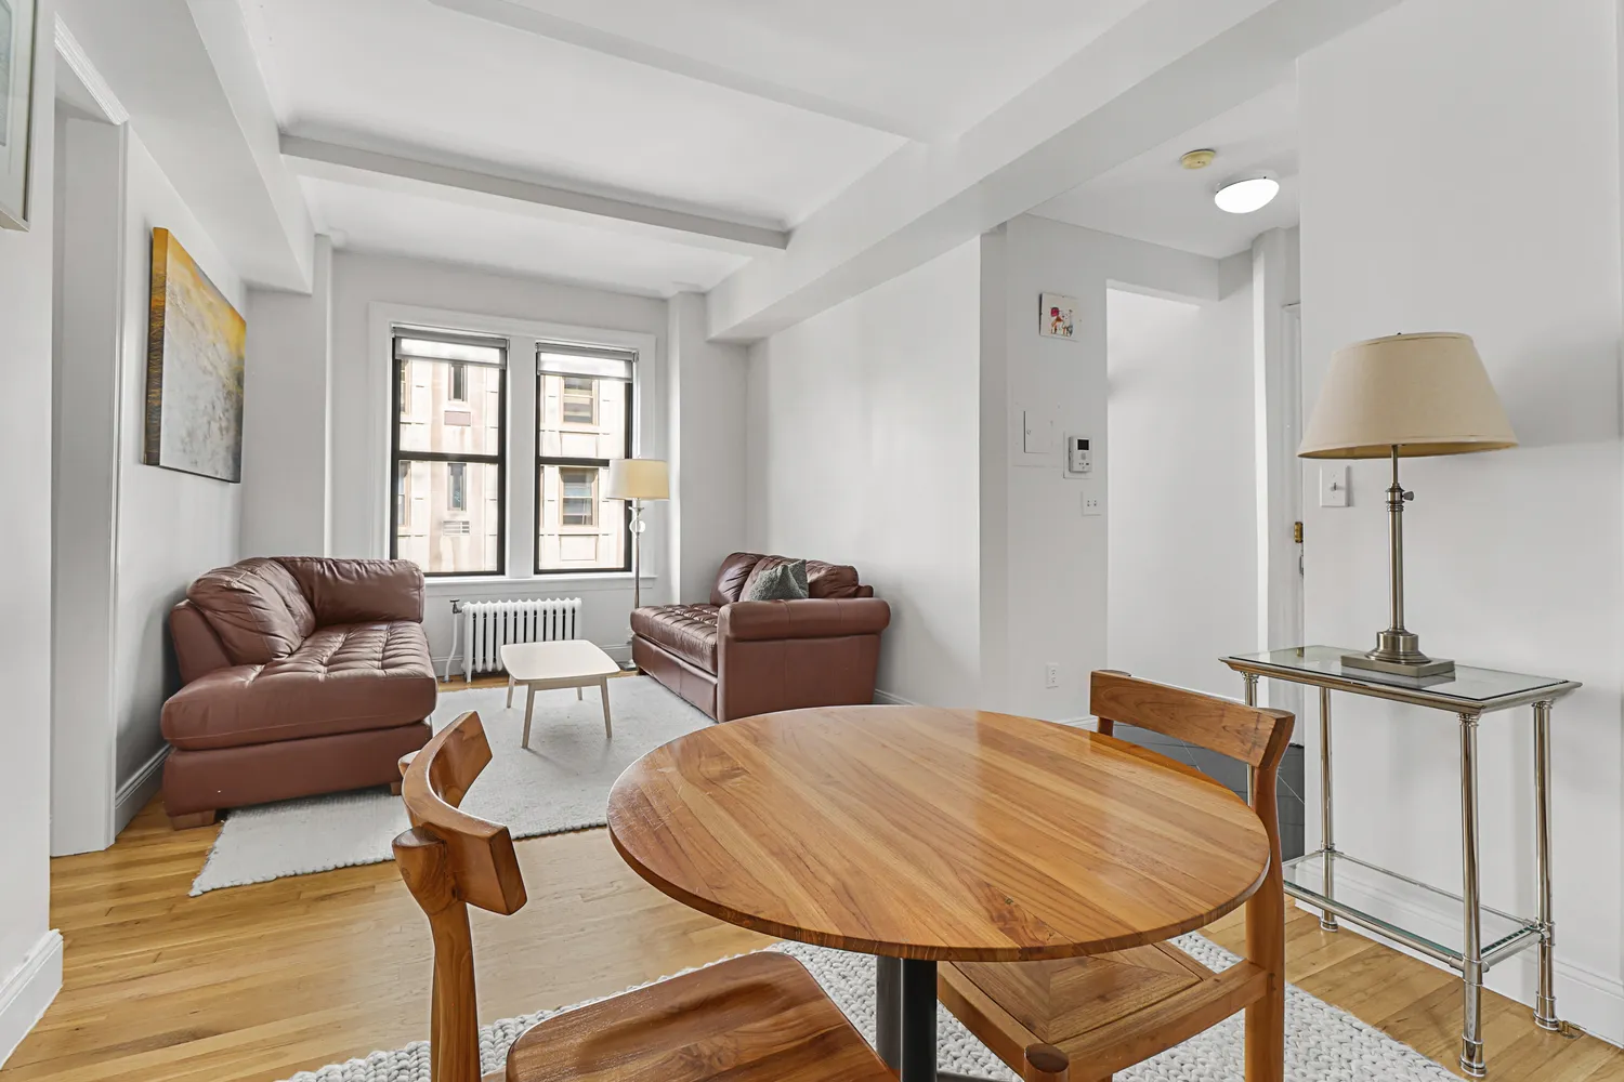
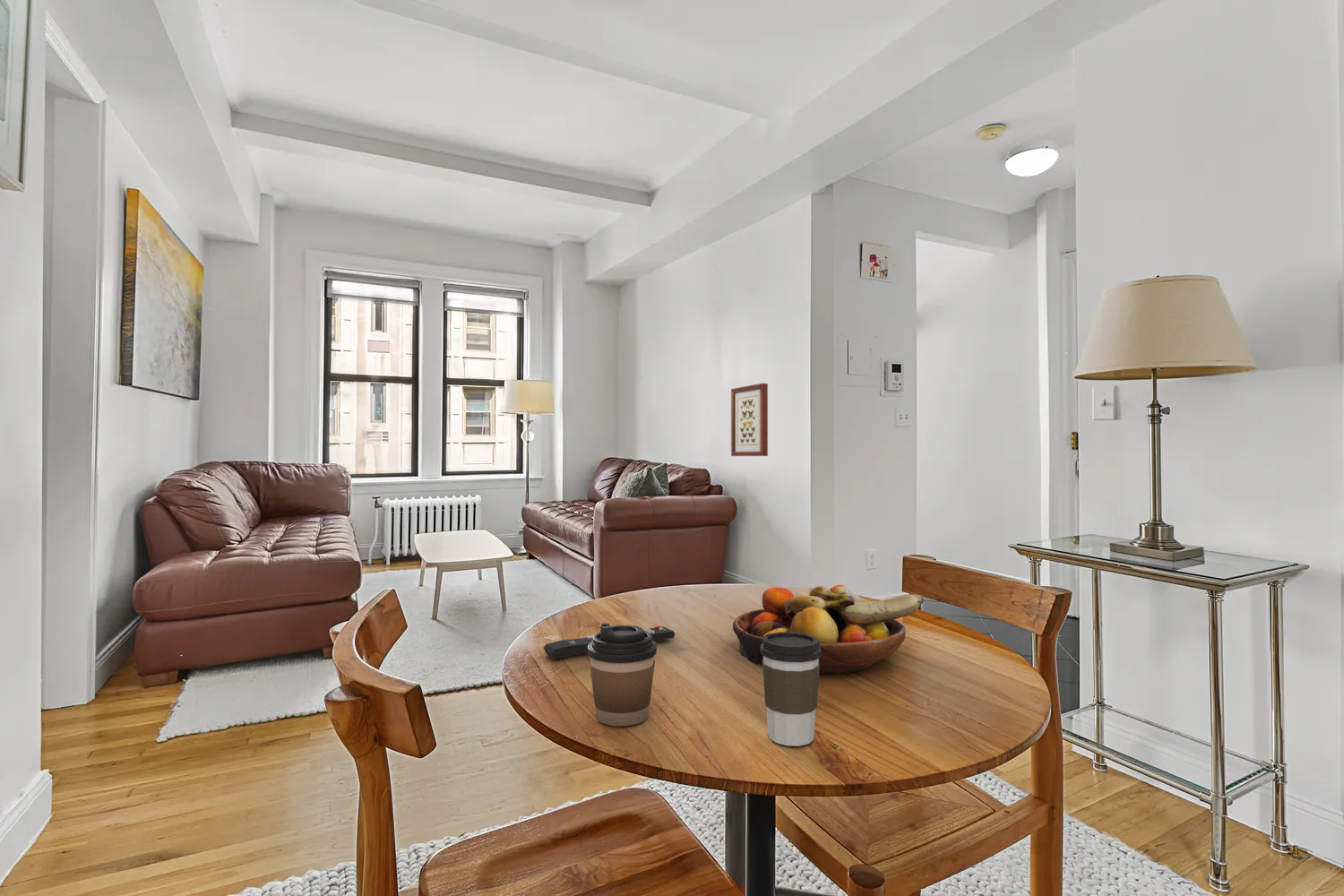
+ fruit bowl (819, 616)
+ coffee cup (790, 687)
+ wall art (748, 421)
+ coffee cup (622, 669)
+ remote control (592, 636)
